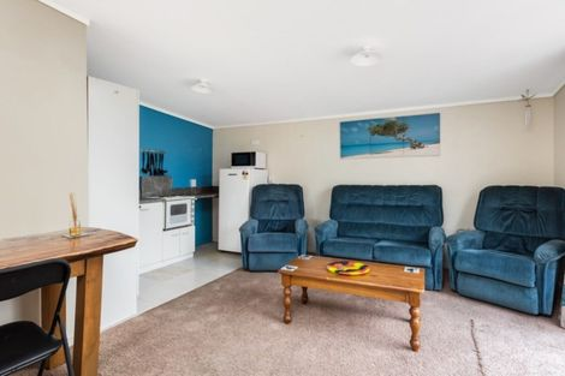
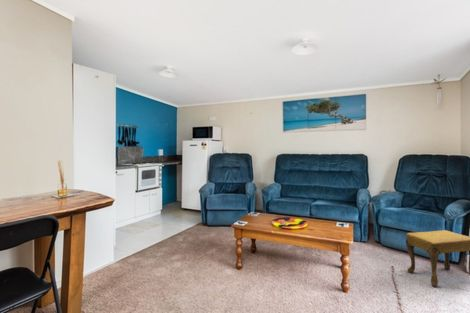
+ footstool (439, 254)
